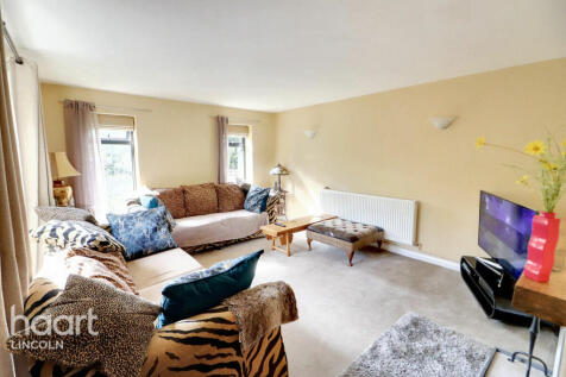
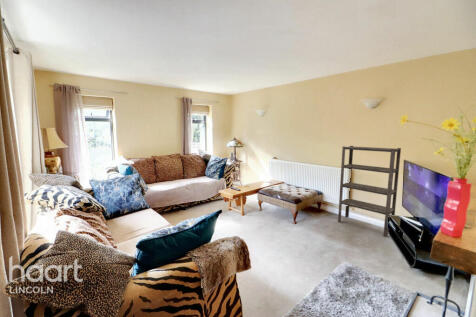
+ shelving unit (367, 187)
